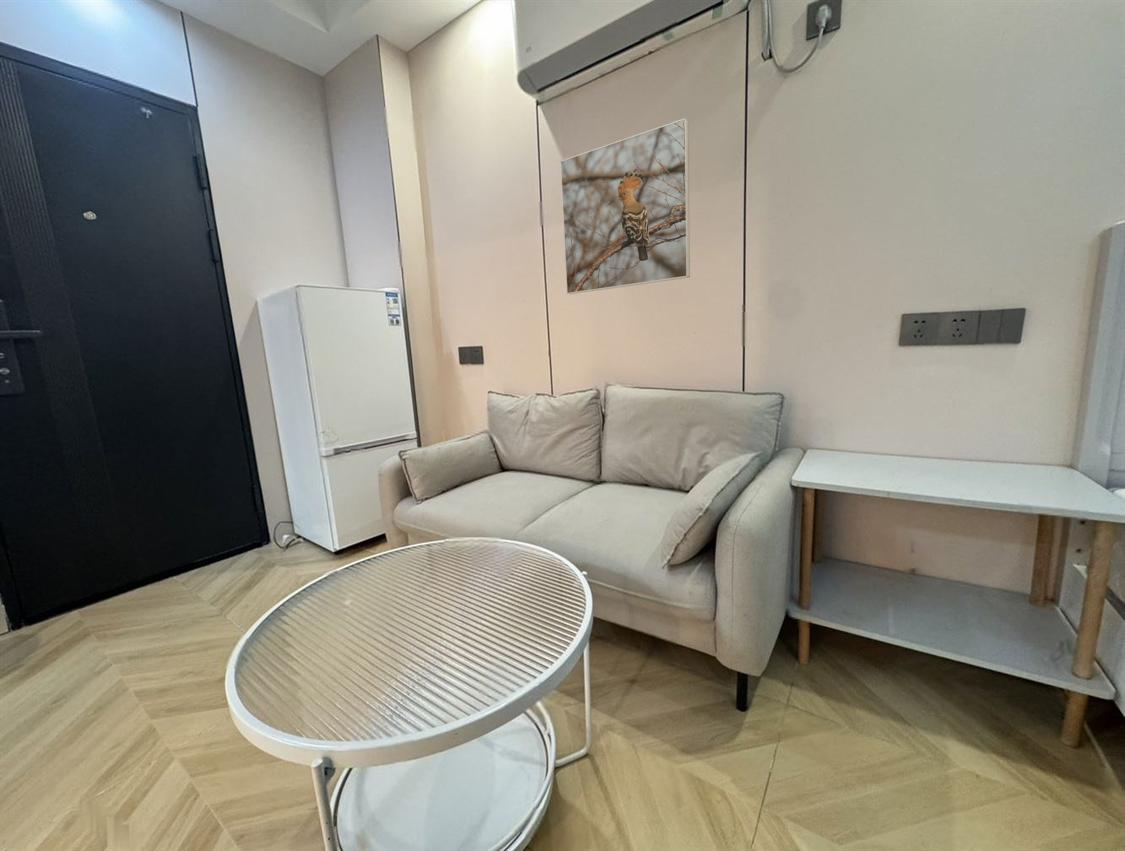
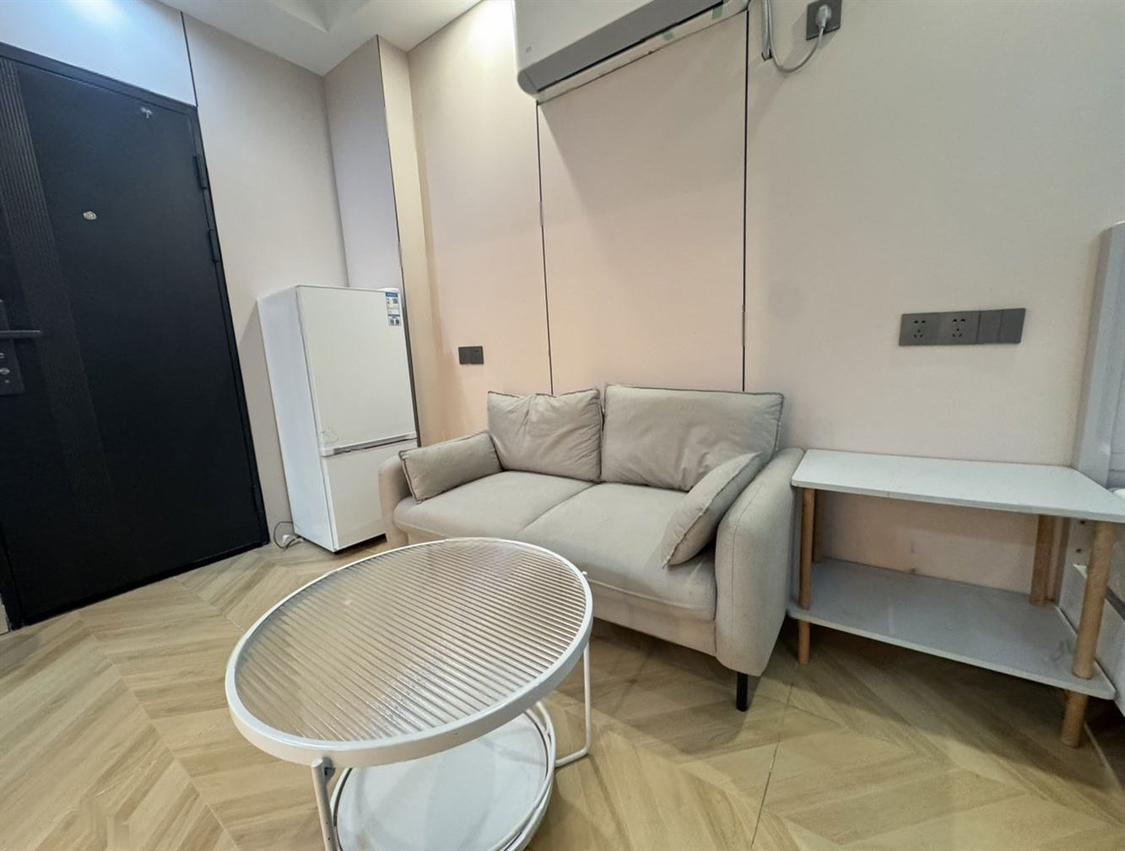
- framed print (621, 216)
